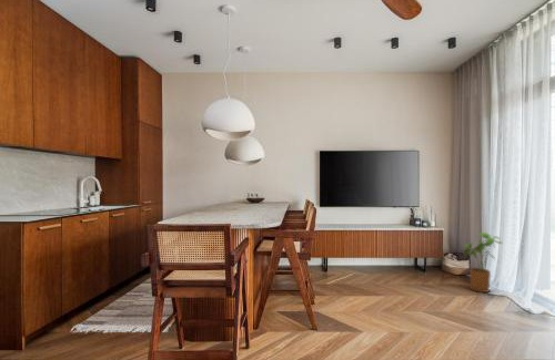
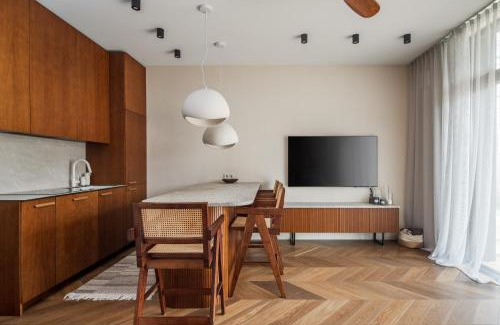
- house plant (478, 261)
